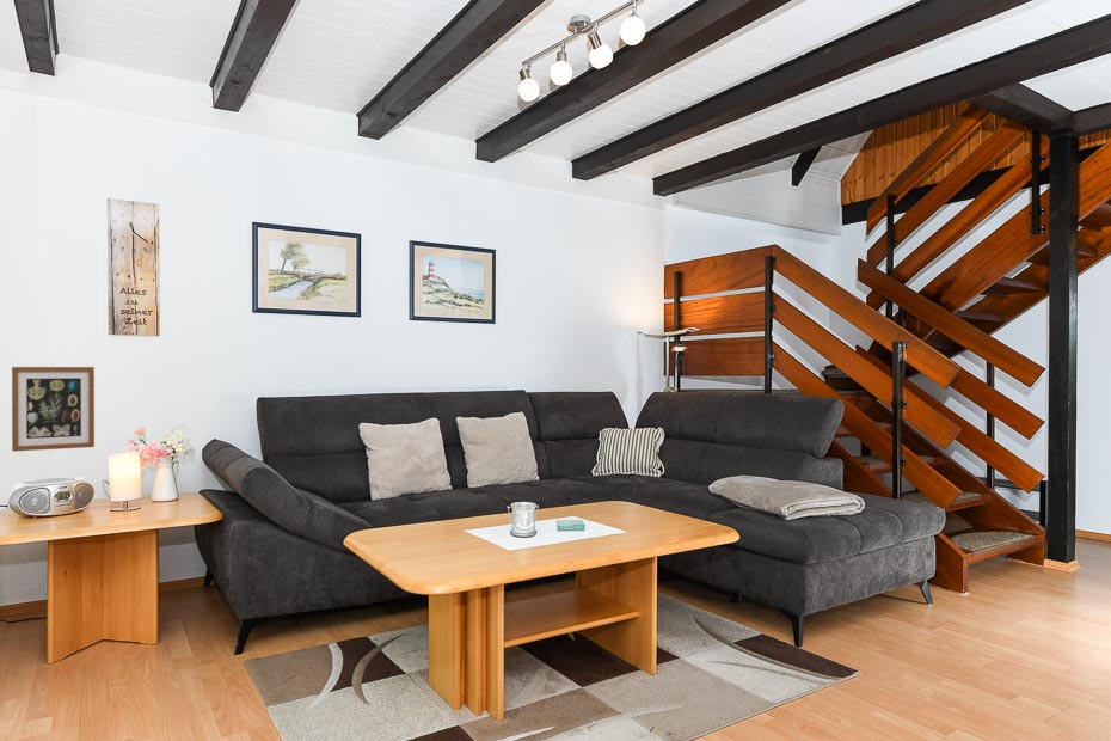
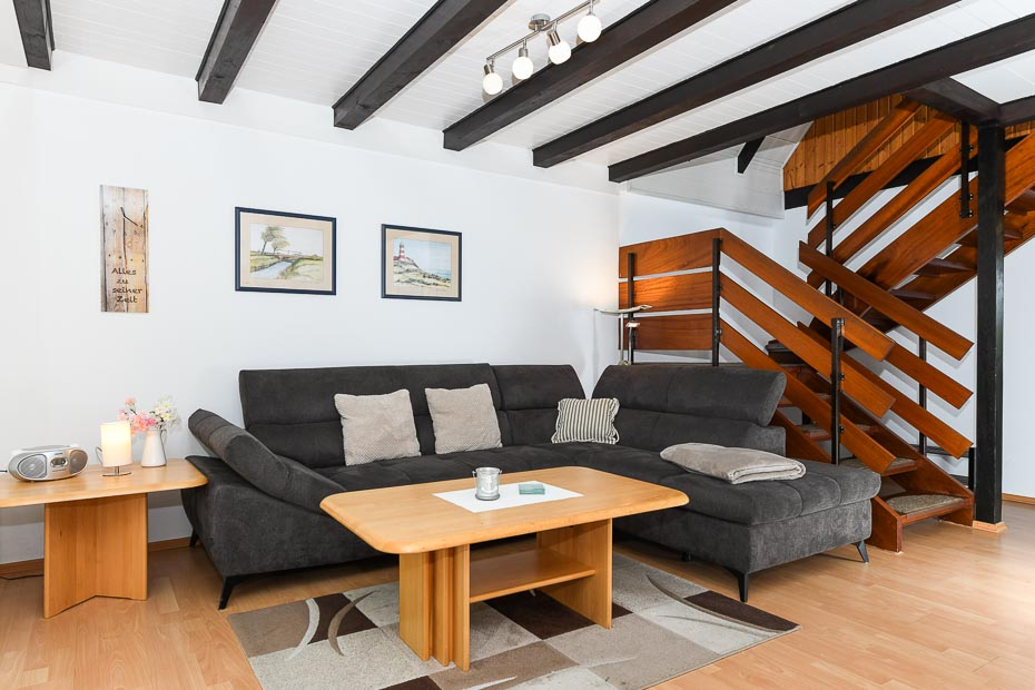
- wall art (54, 408)
